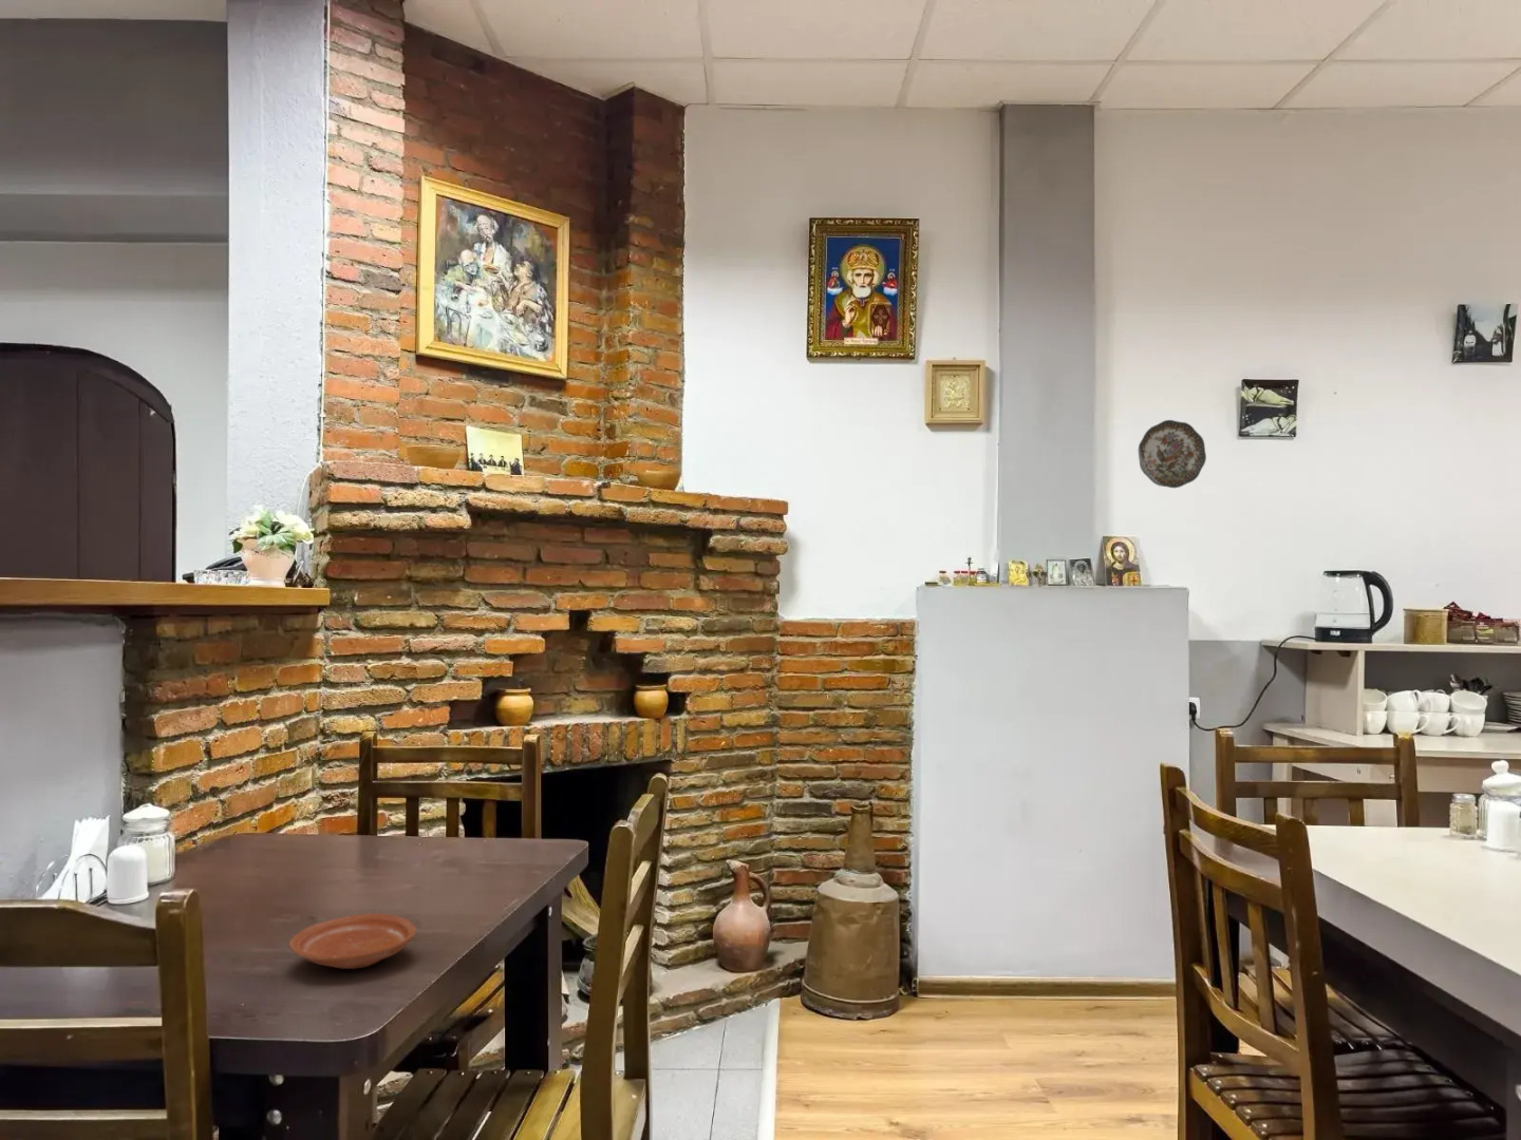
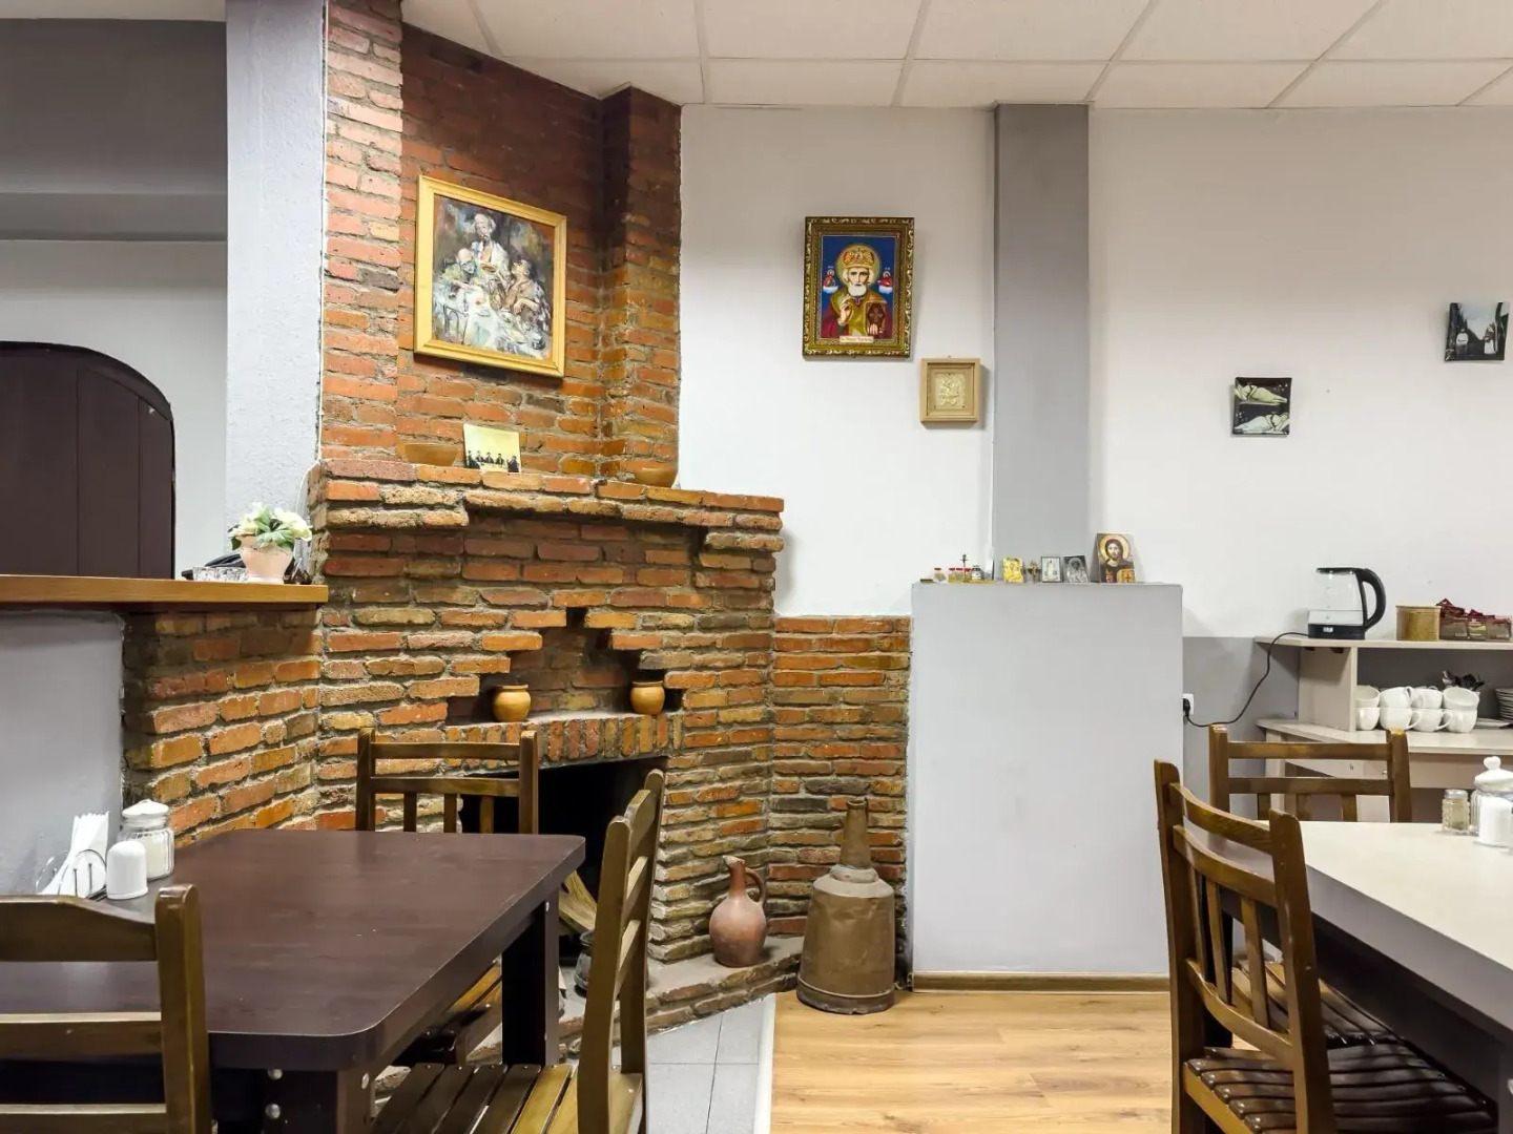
- plate (353, 946)
- decorative plate (1170, 454)
